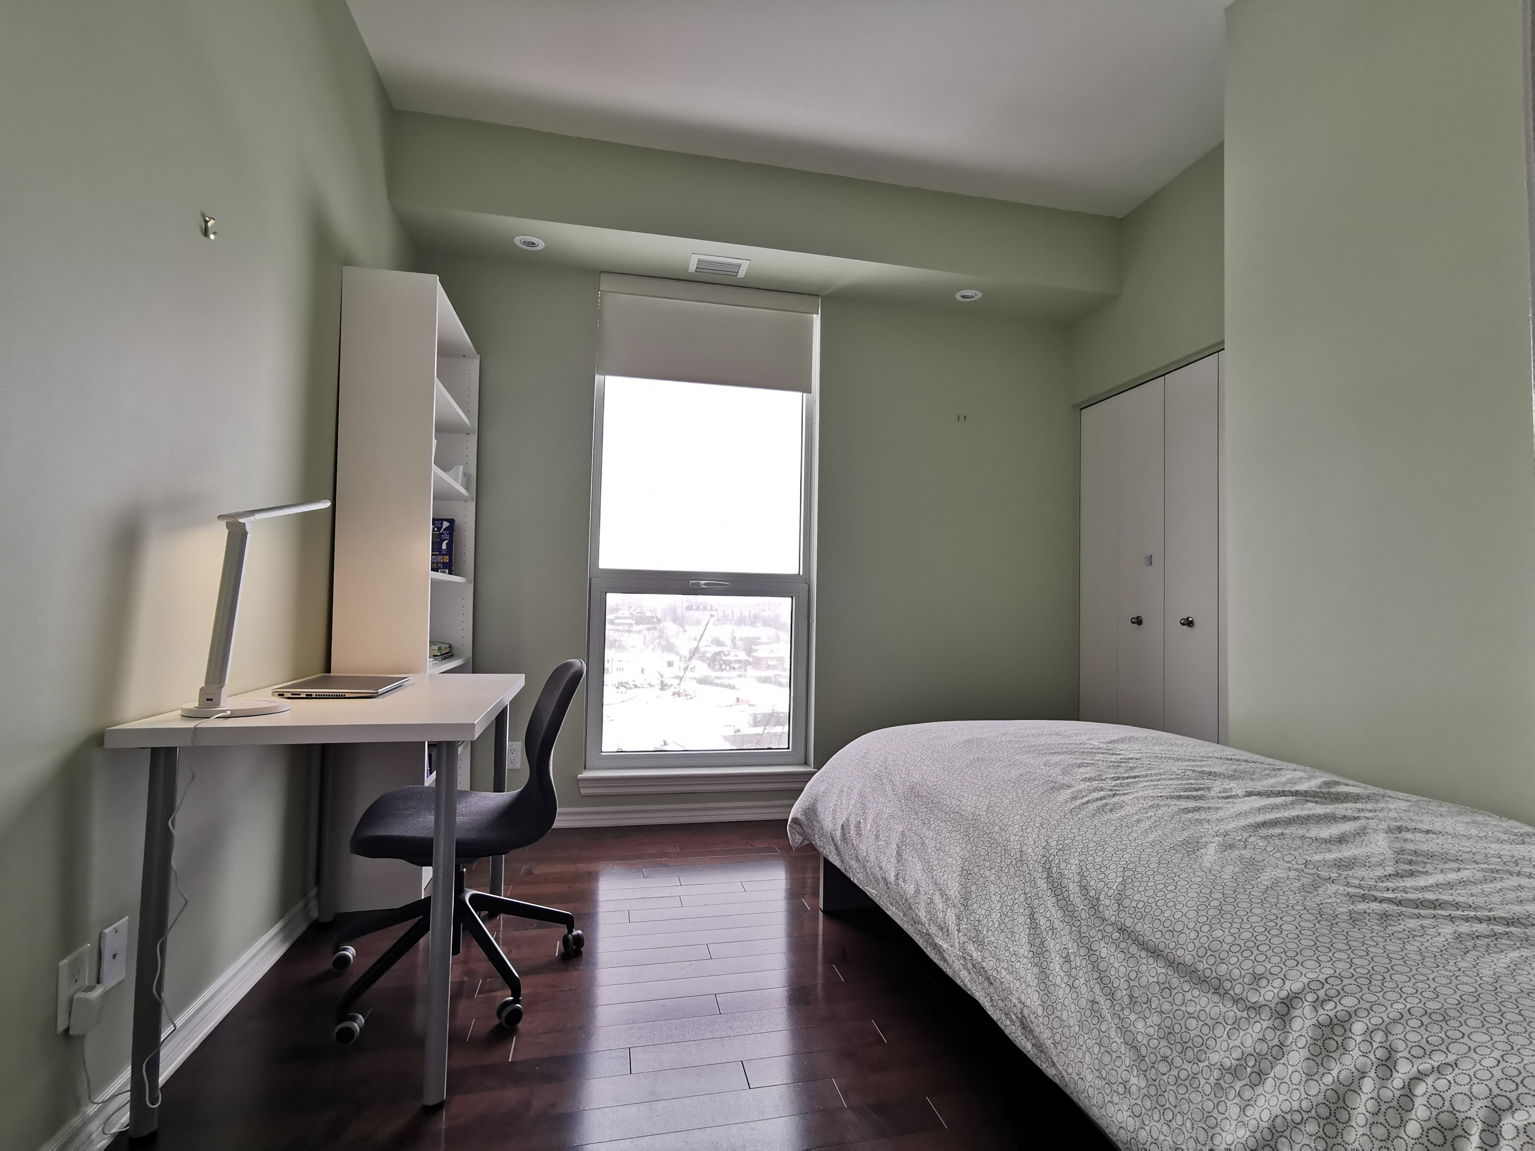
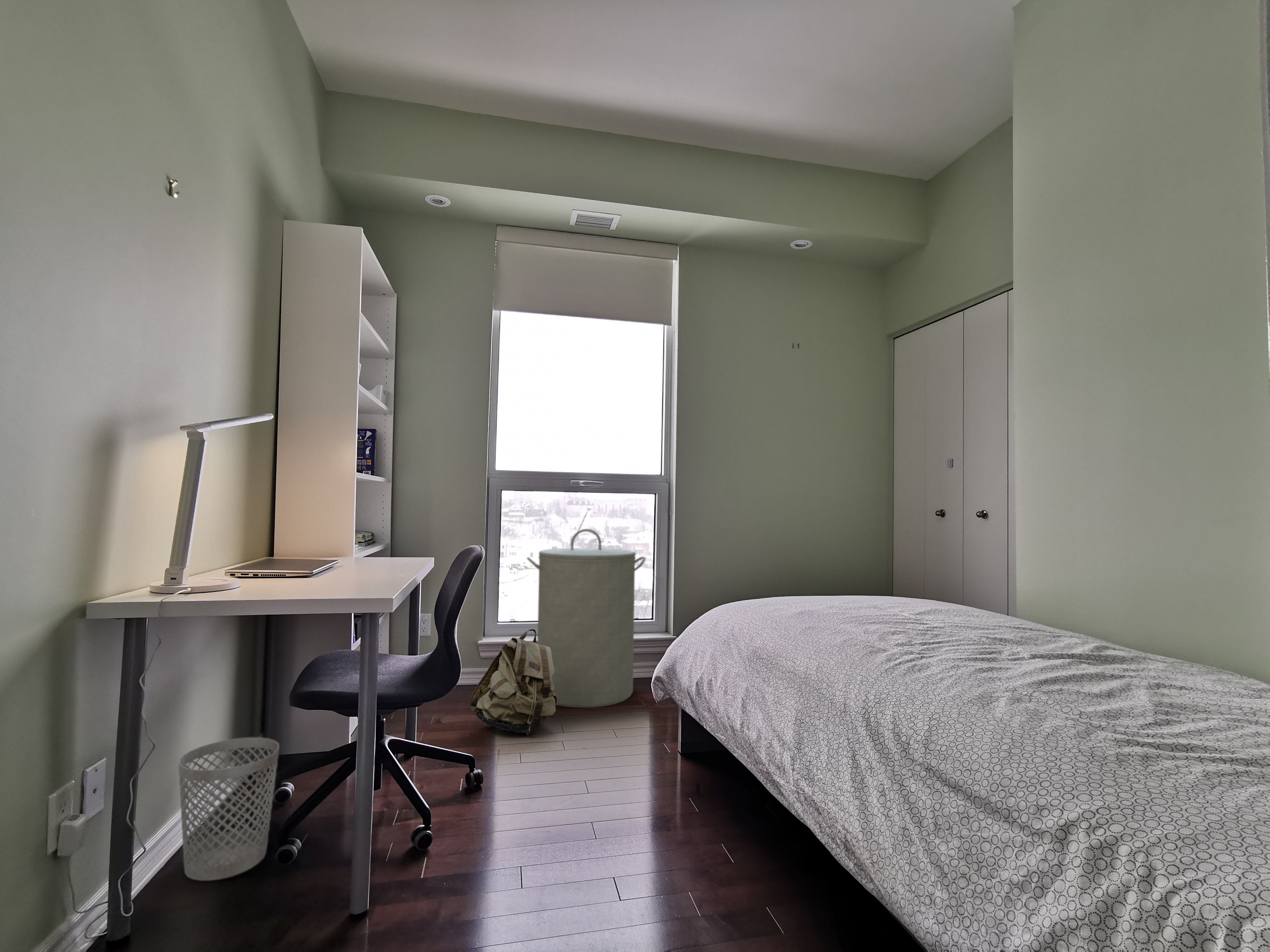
+ wastebasket (228, 807)
+ laundry hamper (586, 610)
+ backpack (513, 680)
